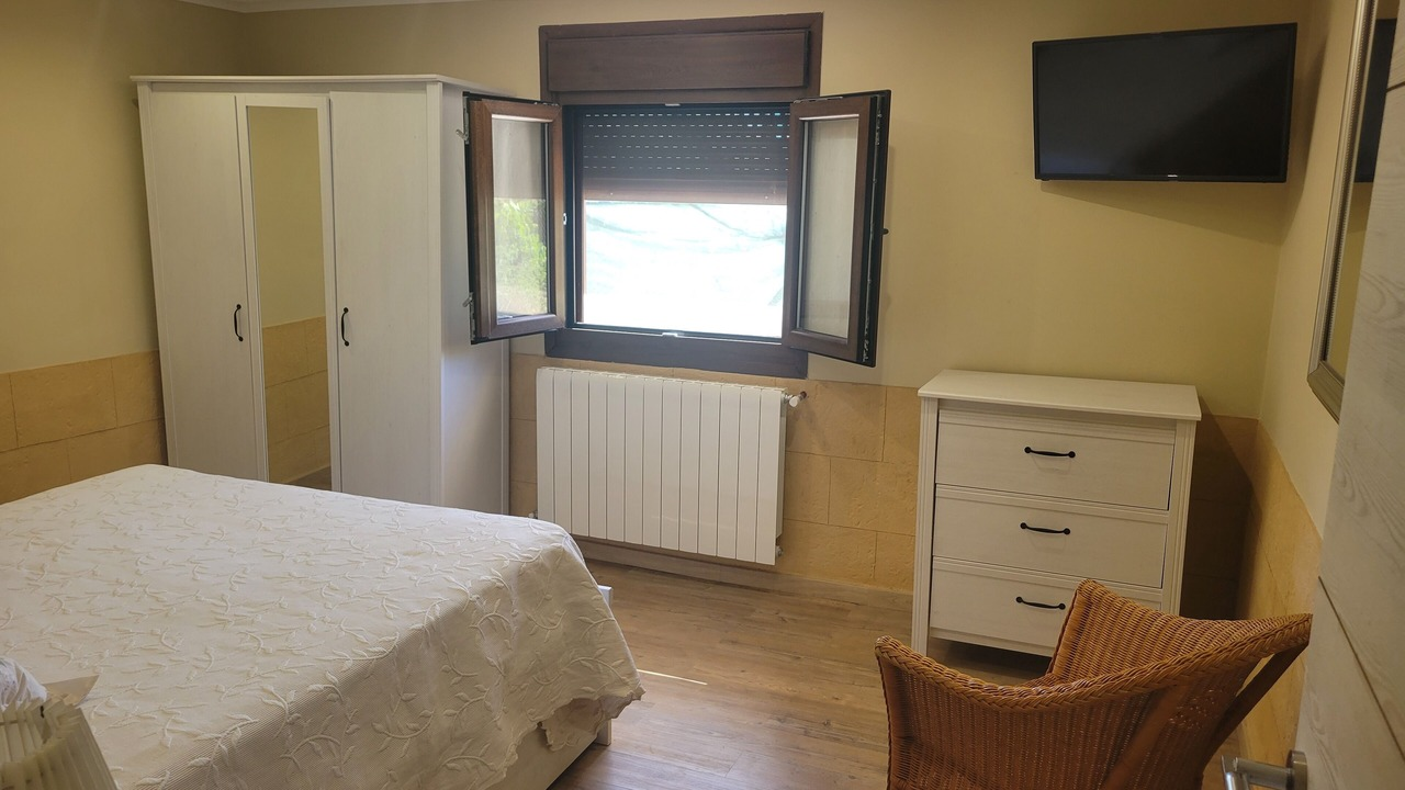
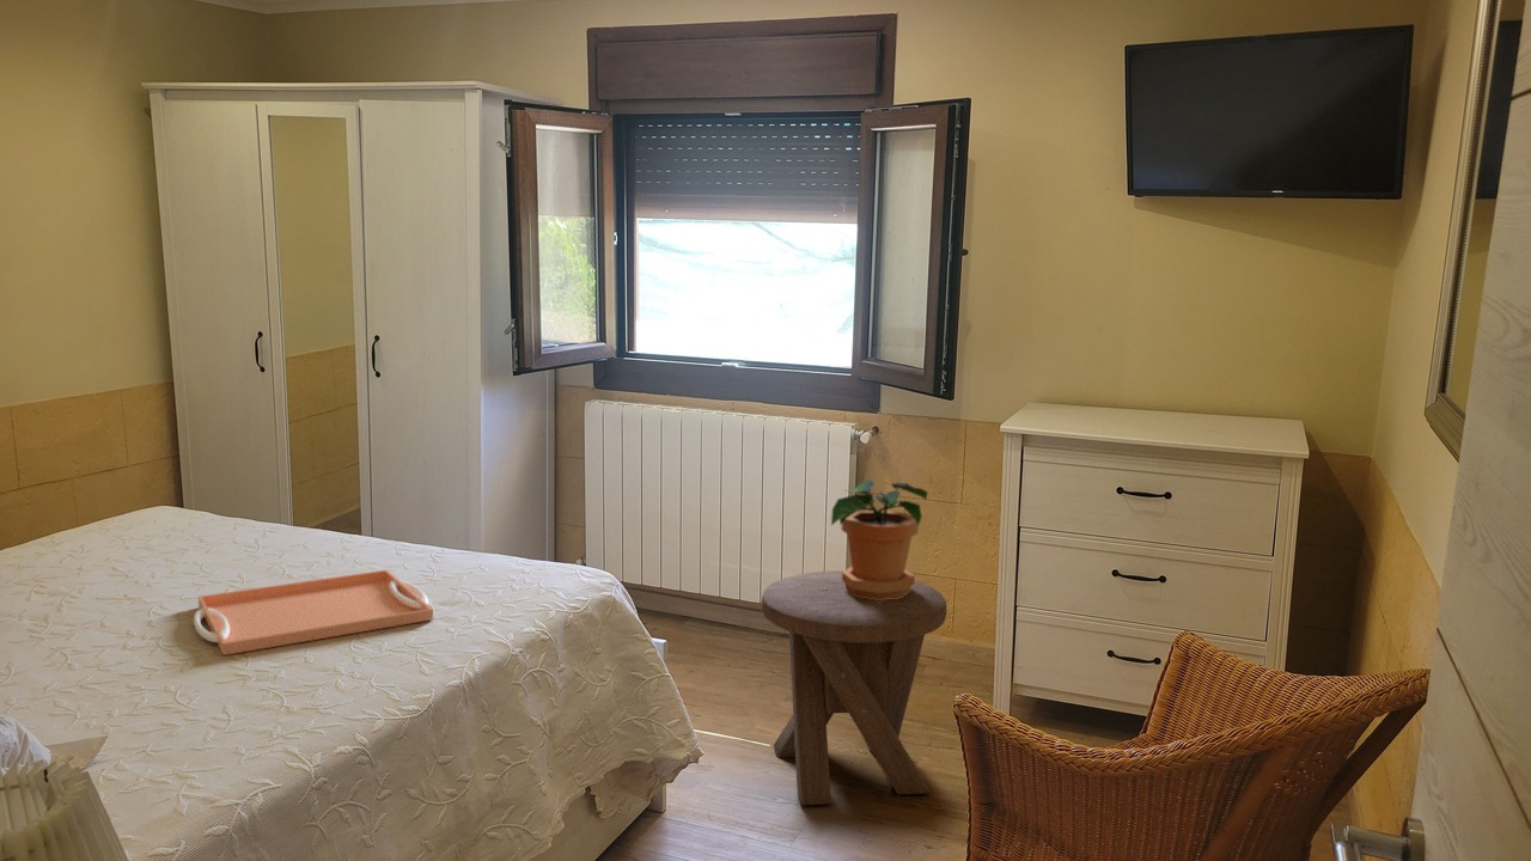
+ music stool (850, 683)
+ potted plant (868, 537)
+ serving tray (313, 607)
